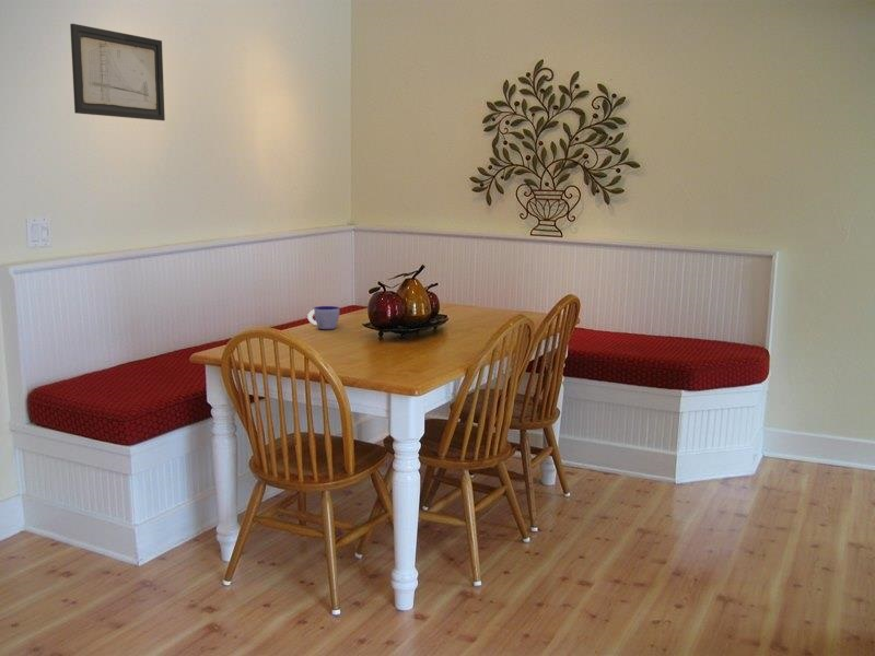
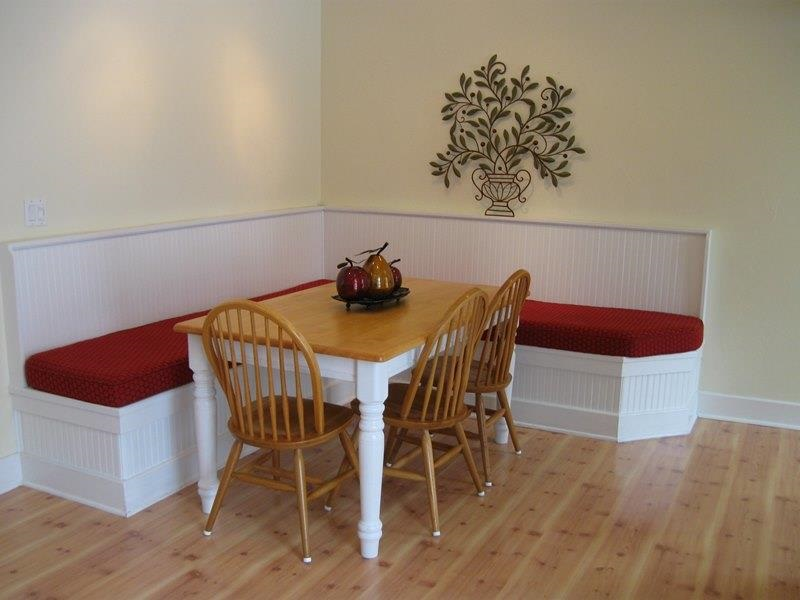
- wall art (120, 74)
- cup (323, 317)
